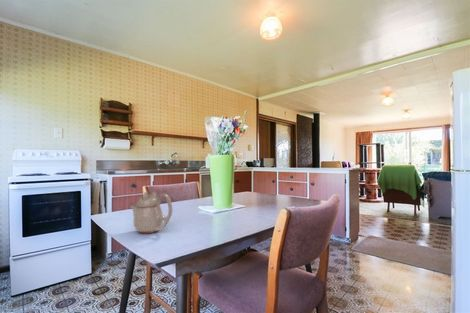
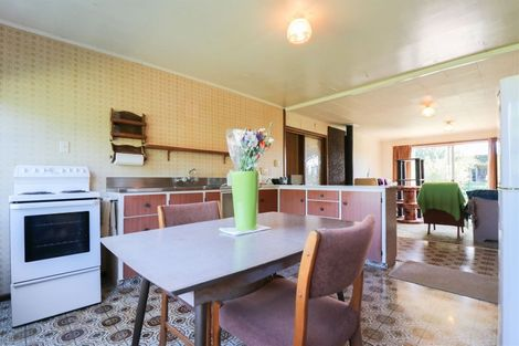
- teapot (150, 211)
